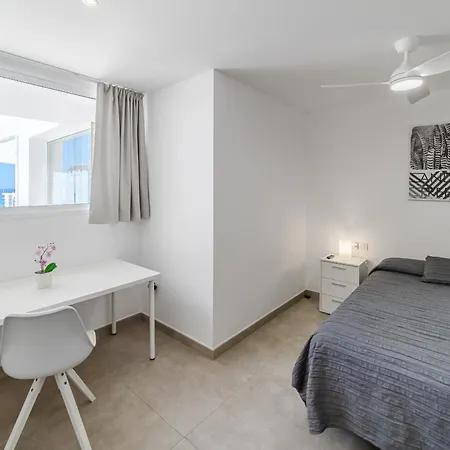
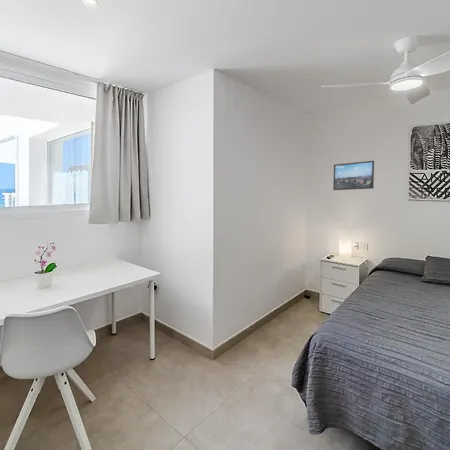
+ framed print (352, 176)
